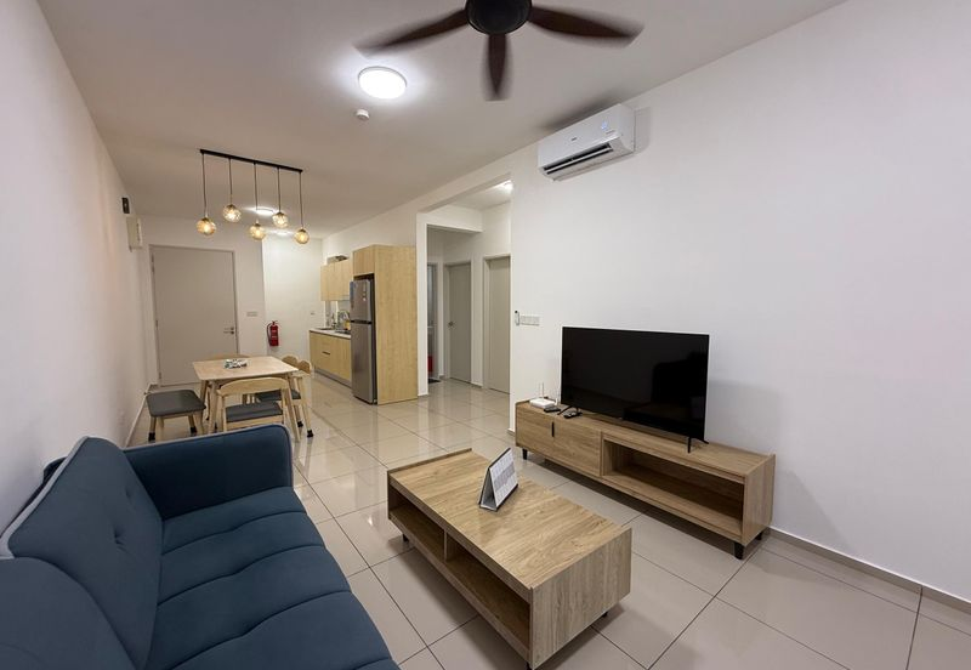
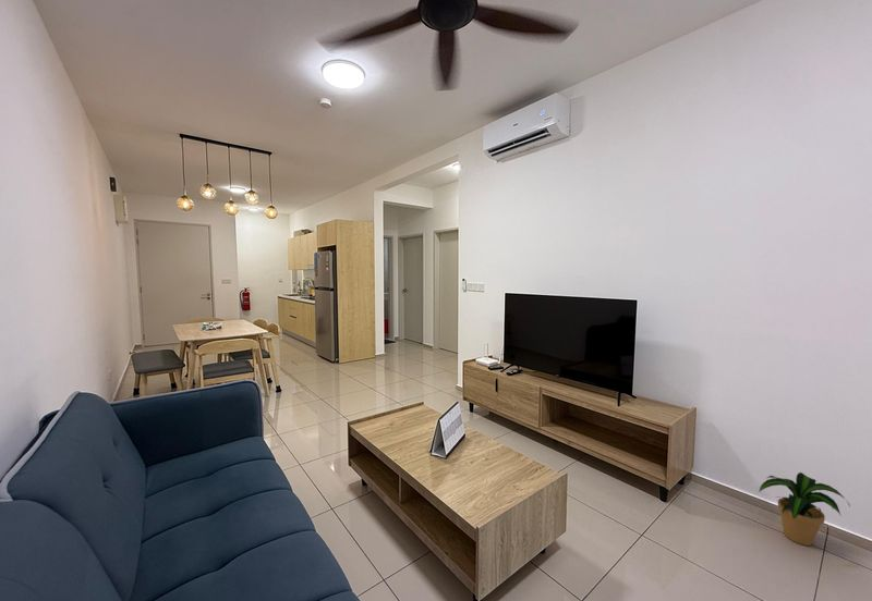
+ potted plant (801, 510)
